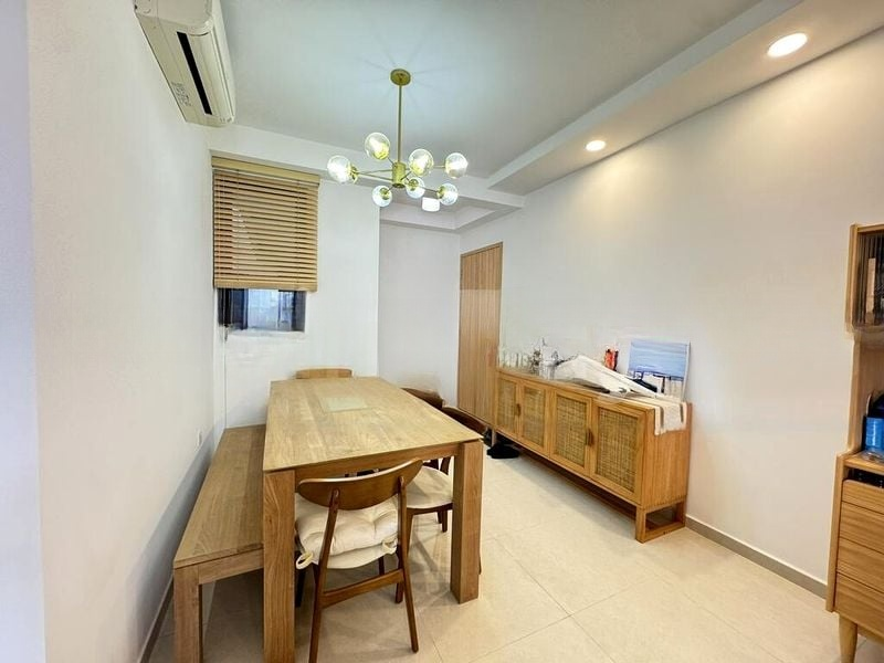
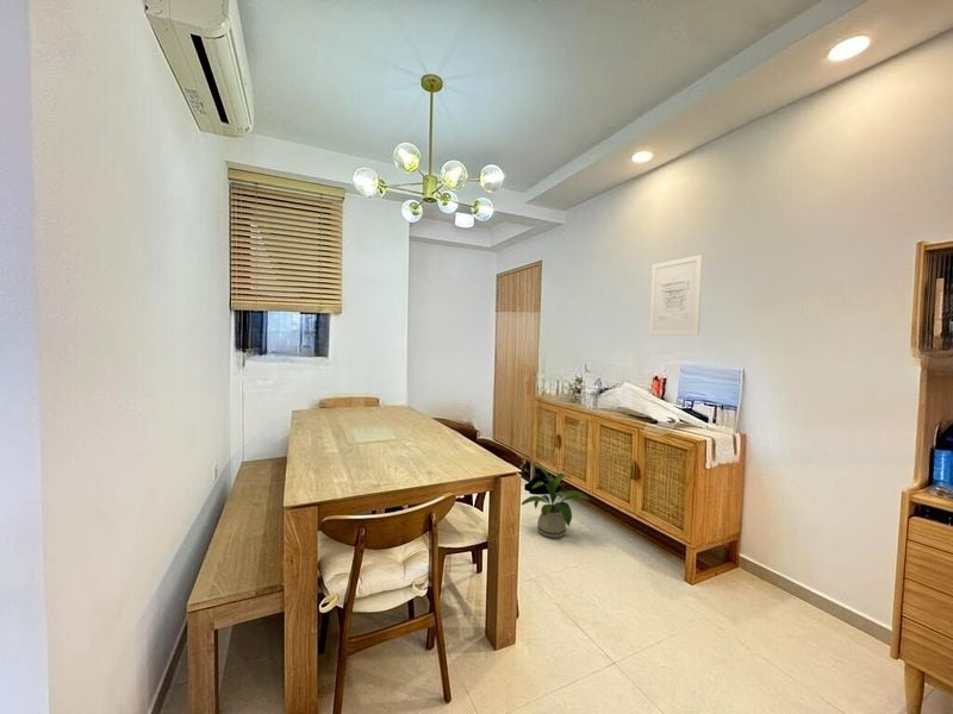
+ house plant (555, 503)
+ wall art (674, 298)
